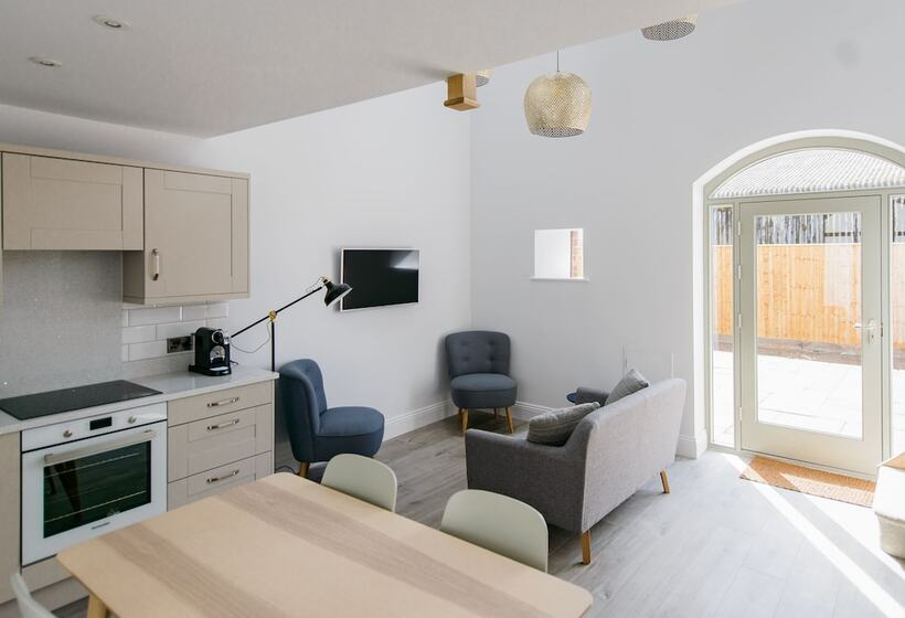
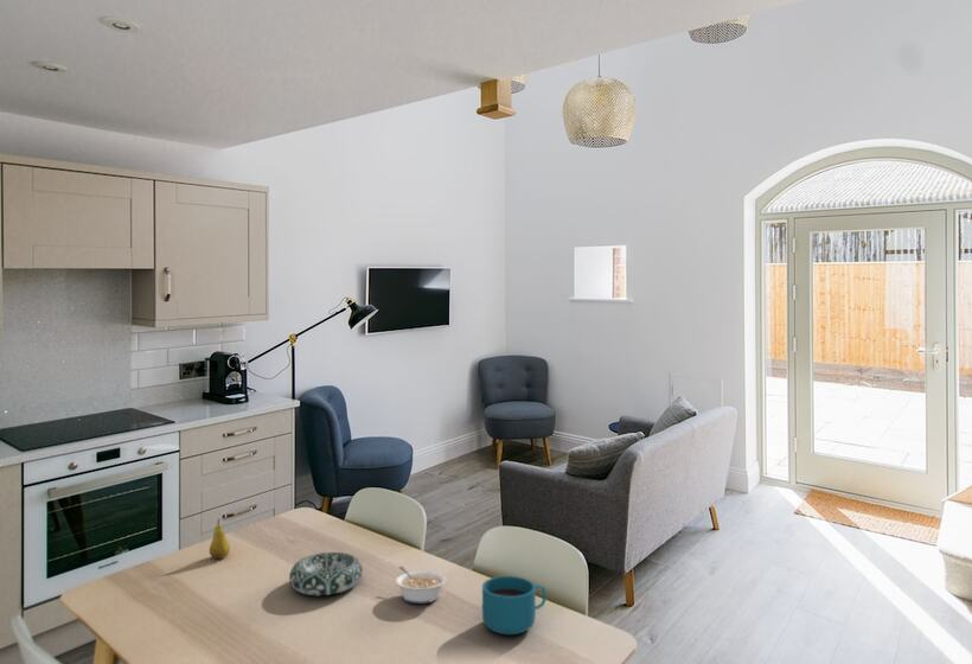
+ decorative bowl (326, 573)
+ legume (418, 586)
+ cup (516, 605)
+ fruit (219, 537)
